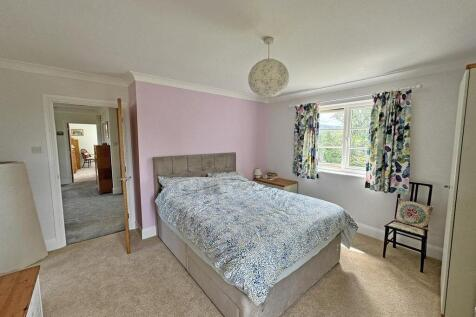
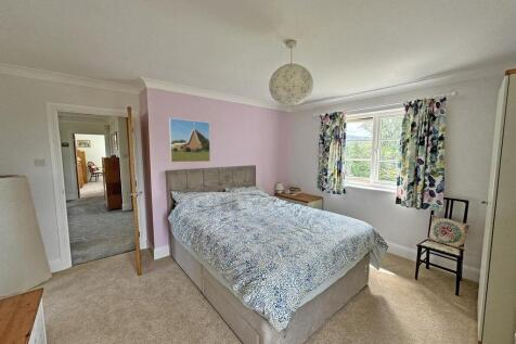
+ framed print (191, 141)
